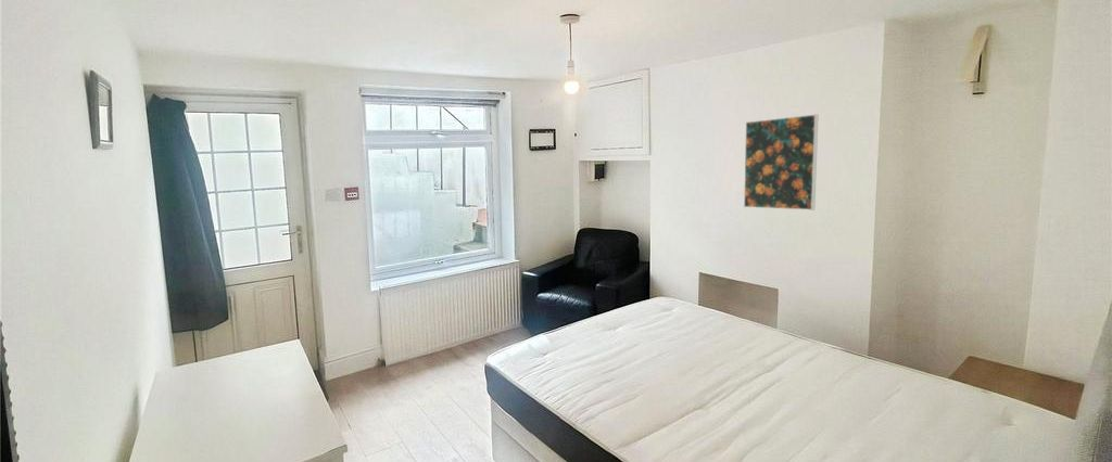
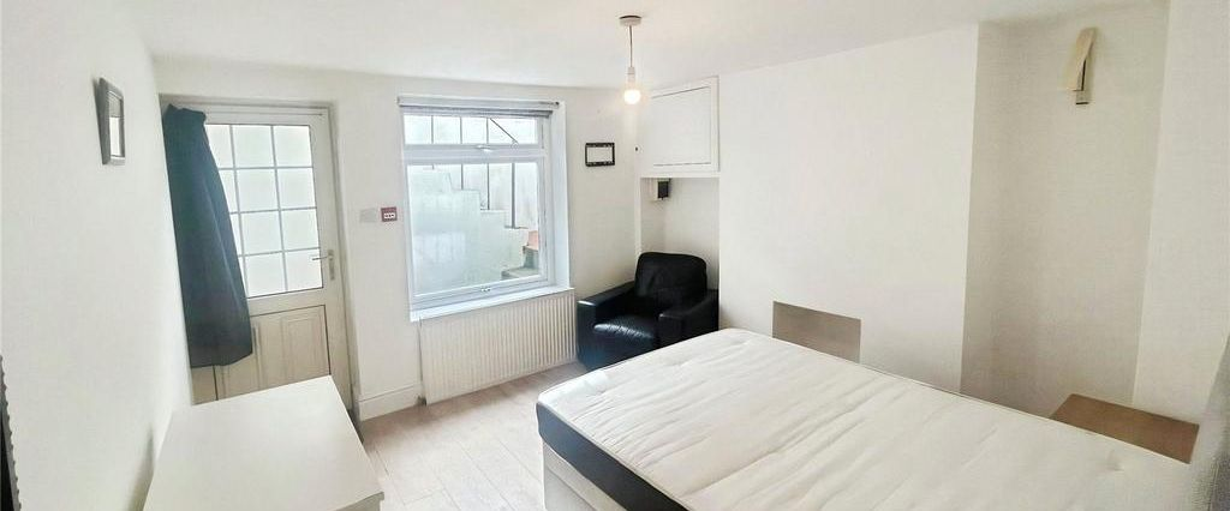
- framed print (779, 164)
